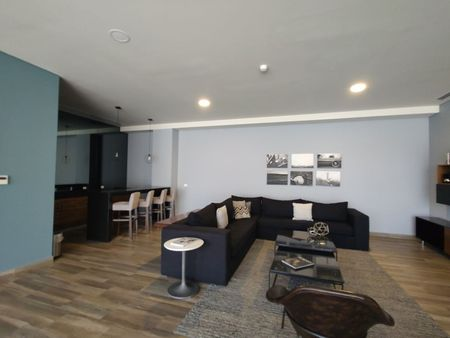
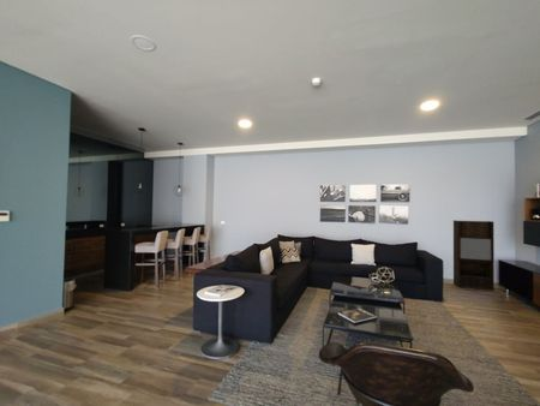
+ shelving unit (473, 253)
